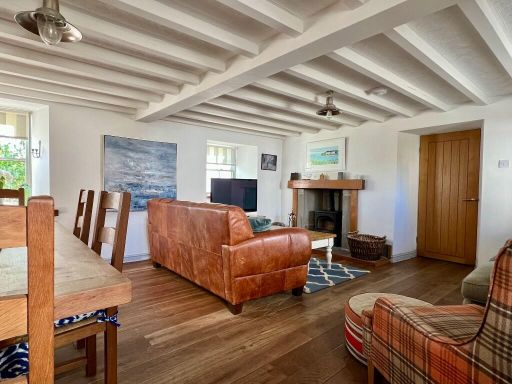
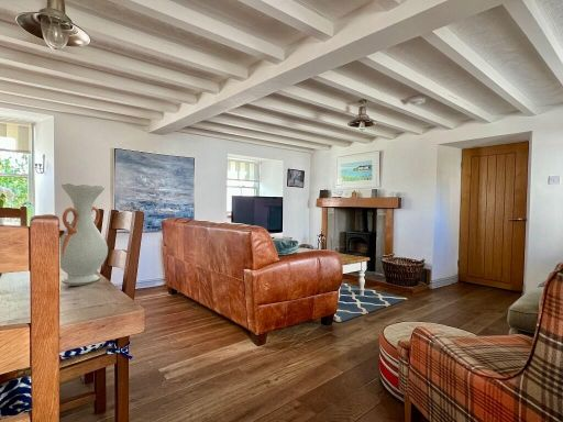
+ vase (81, 233)
